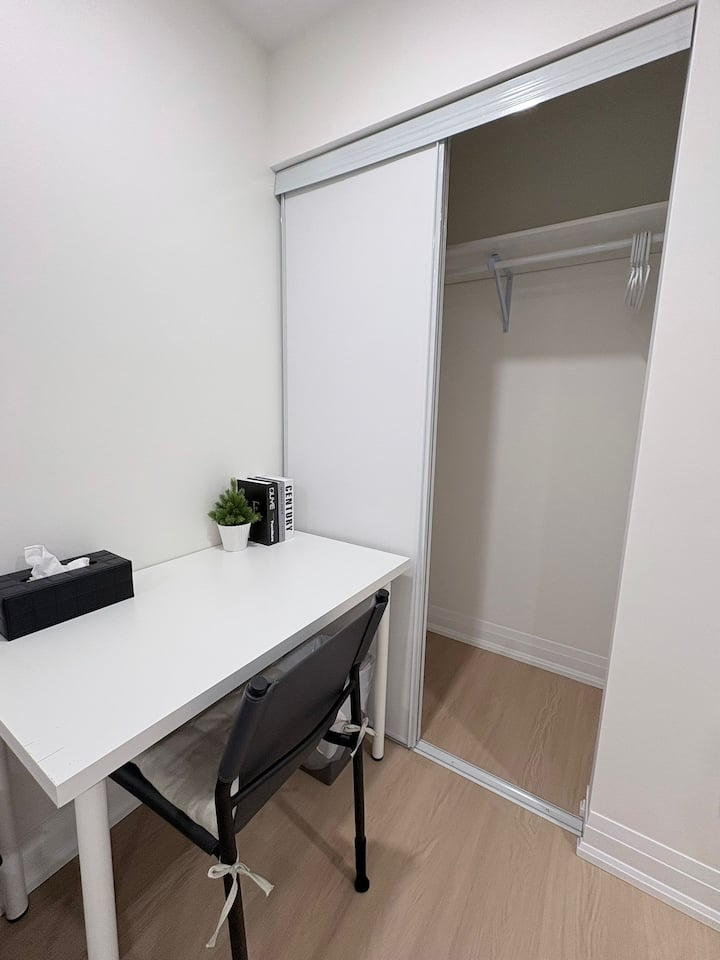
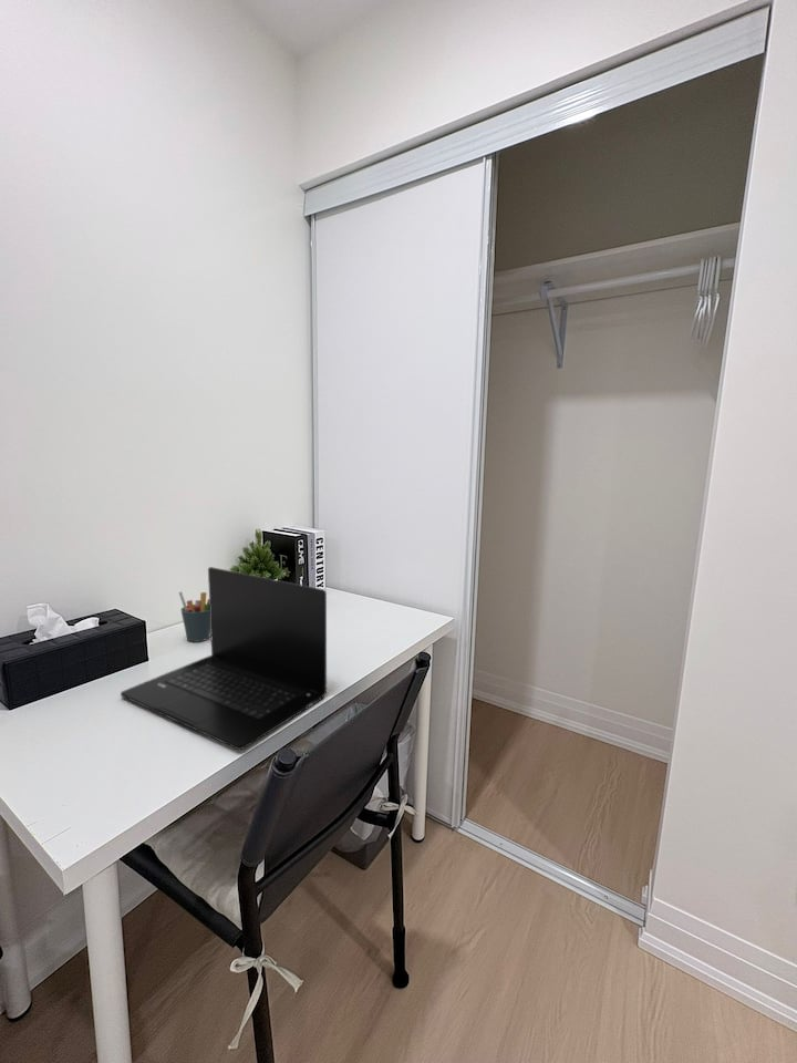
+ laptop (221, 643)
+ pen holder (197, 615)
